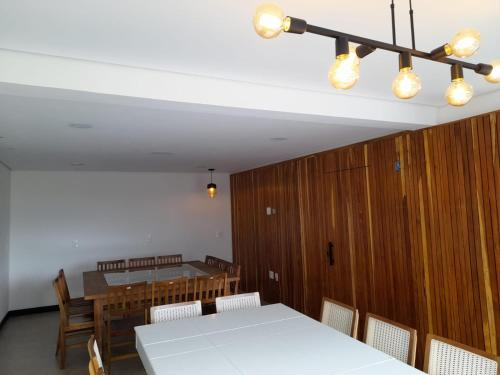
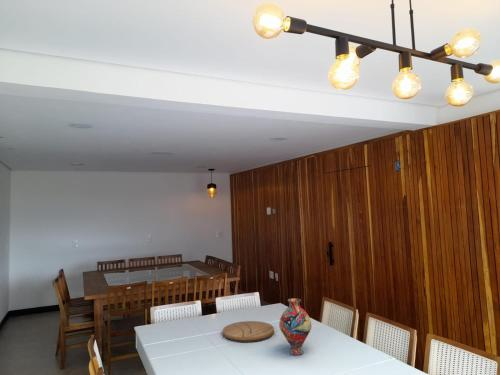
+ cutting board (248, 330)
+ vase (295, 325)
